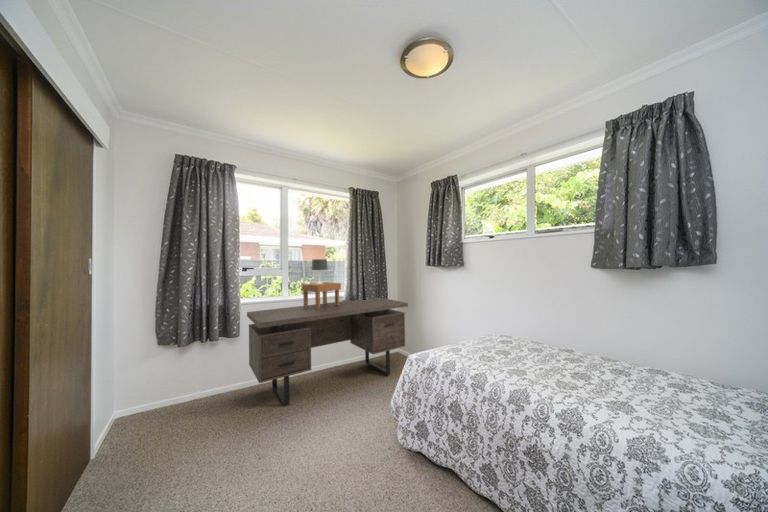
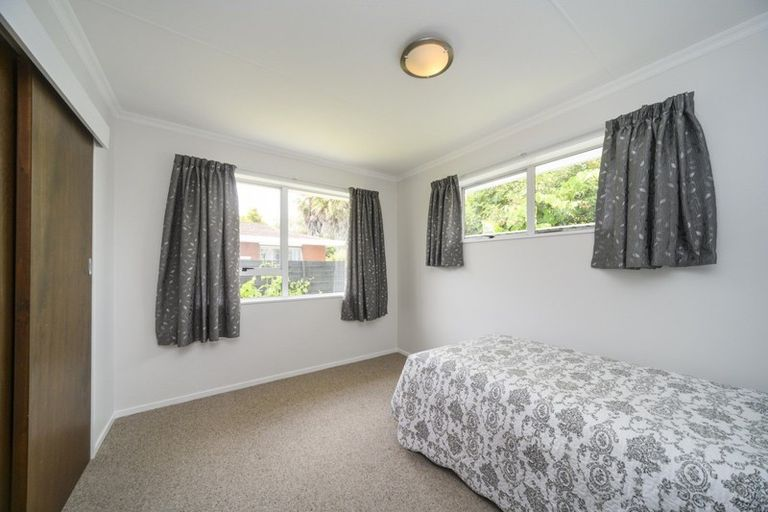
- table lamp (322, 282)
- desk (332, 343)
